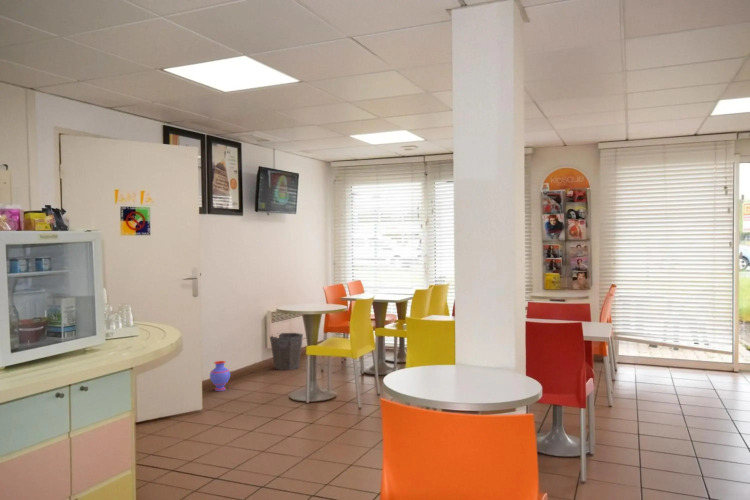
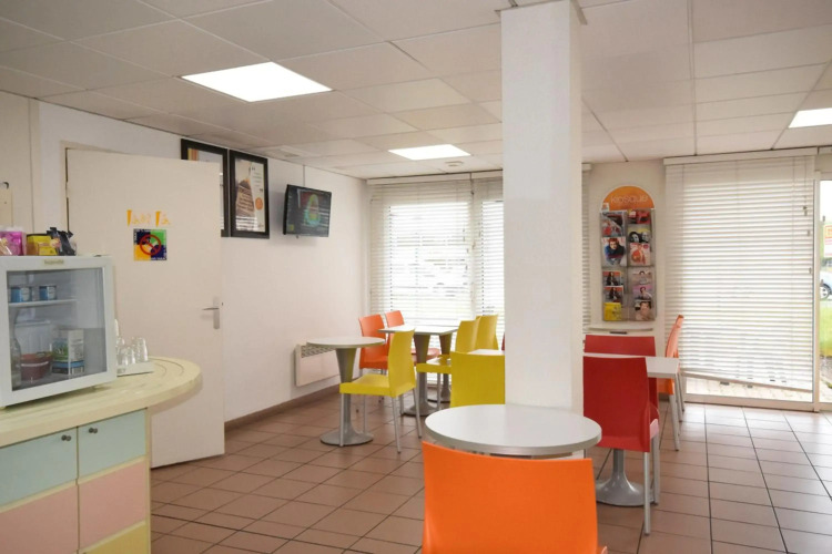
- vase (220, 376)
- waste bin (286, 351)
